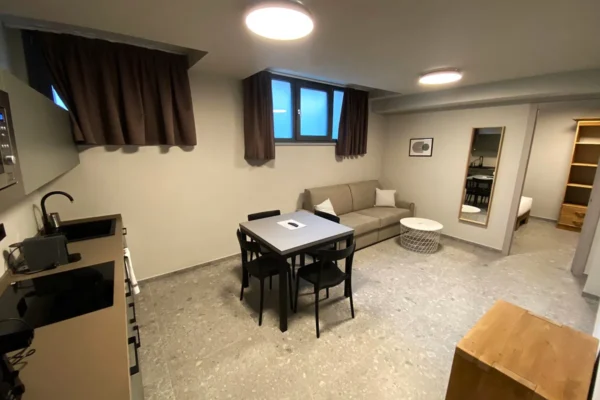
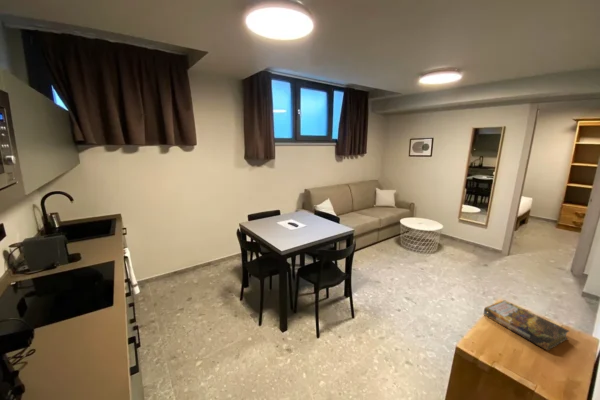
+ book (523, 322)
